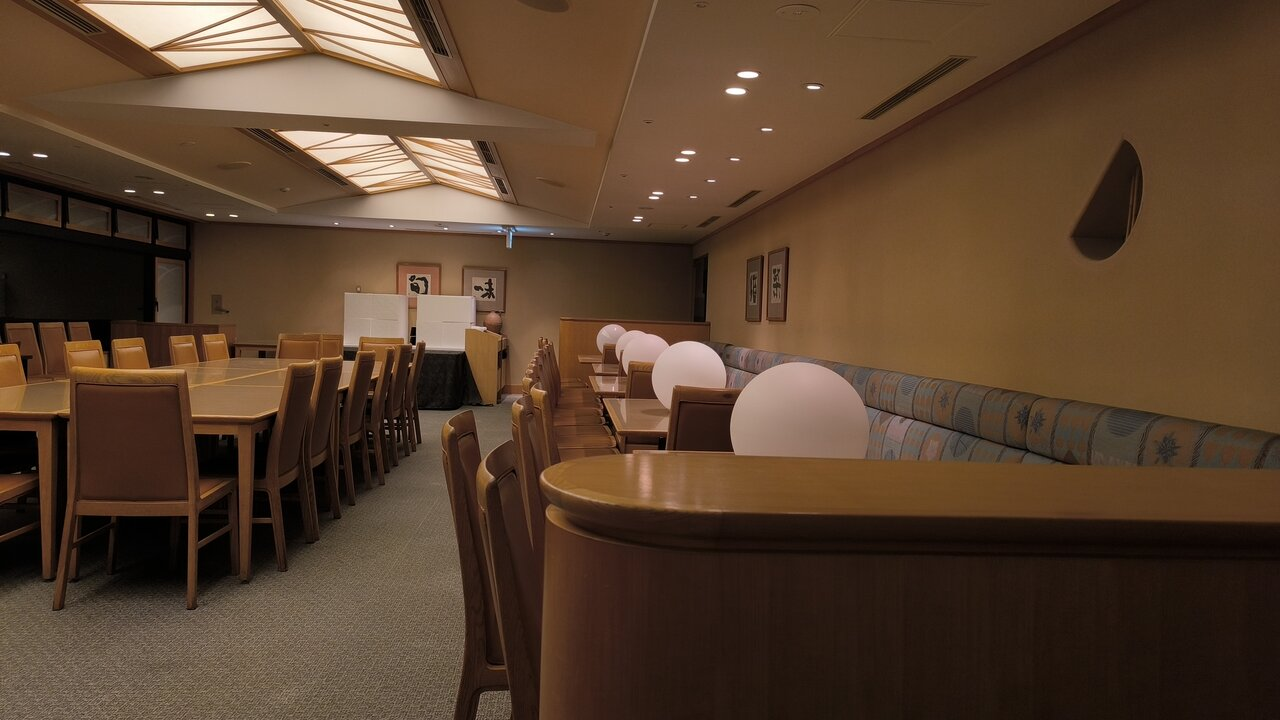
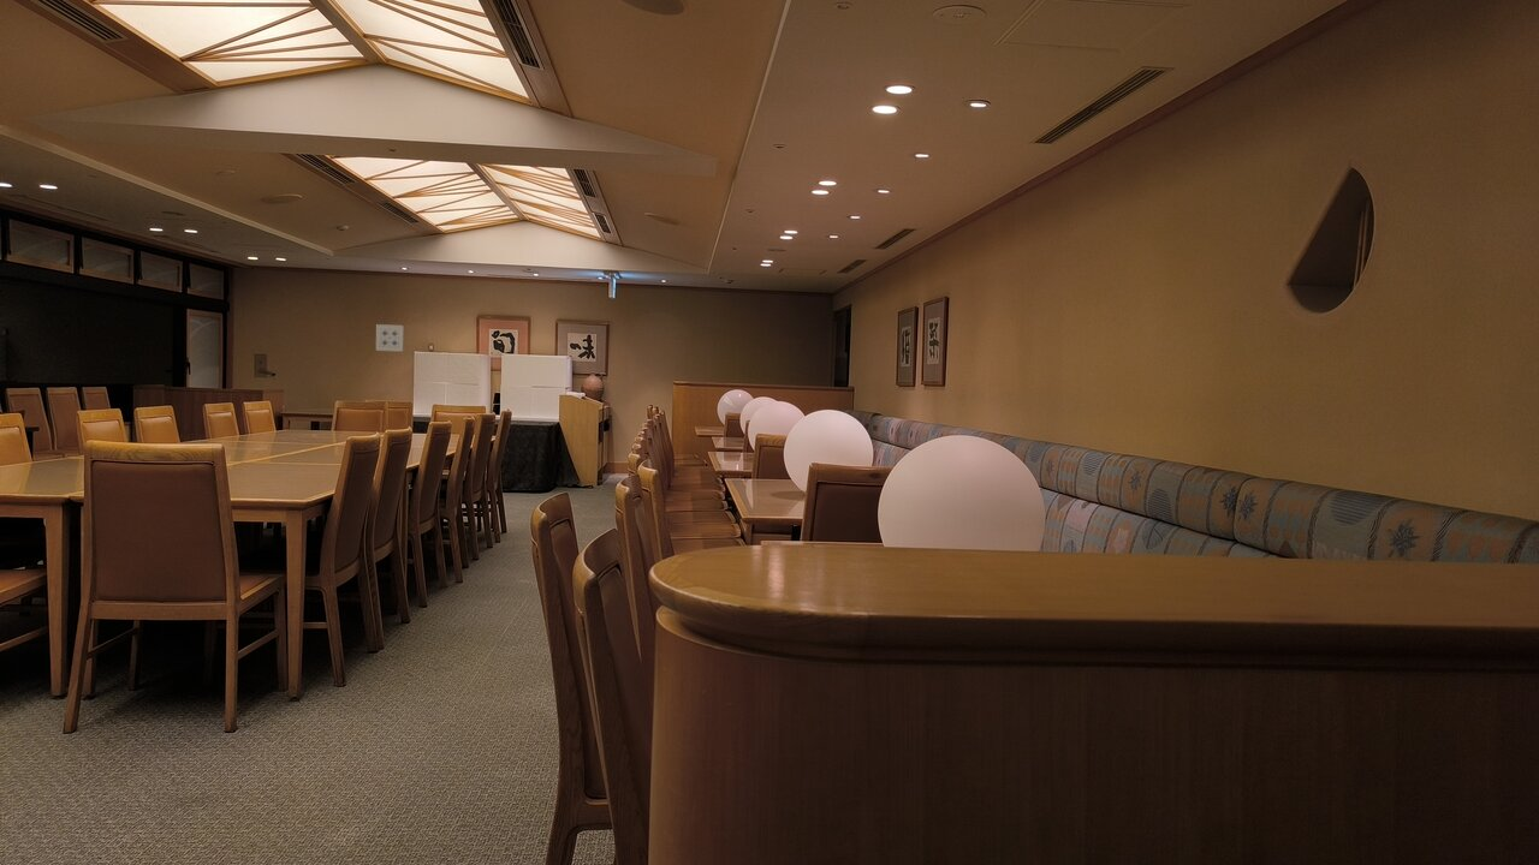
+ wall art (390, 338)
